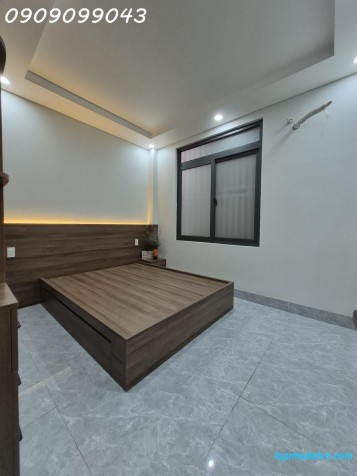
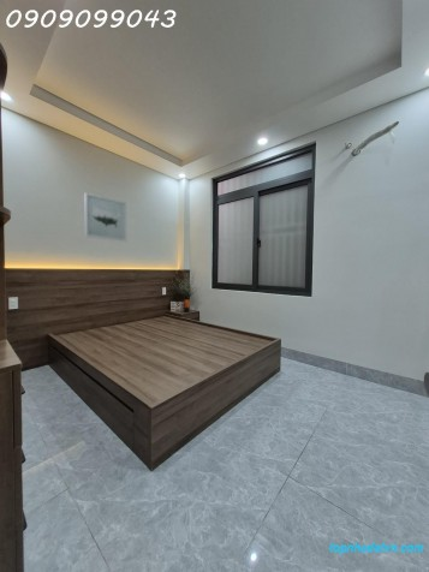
+ wall art (106, 218)
